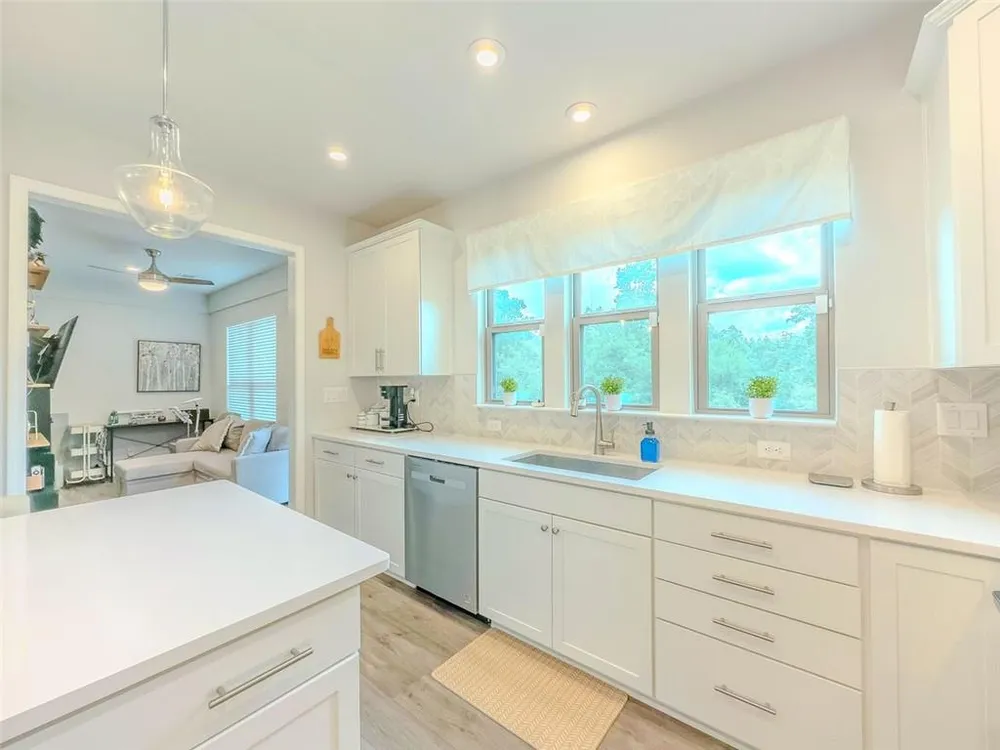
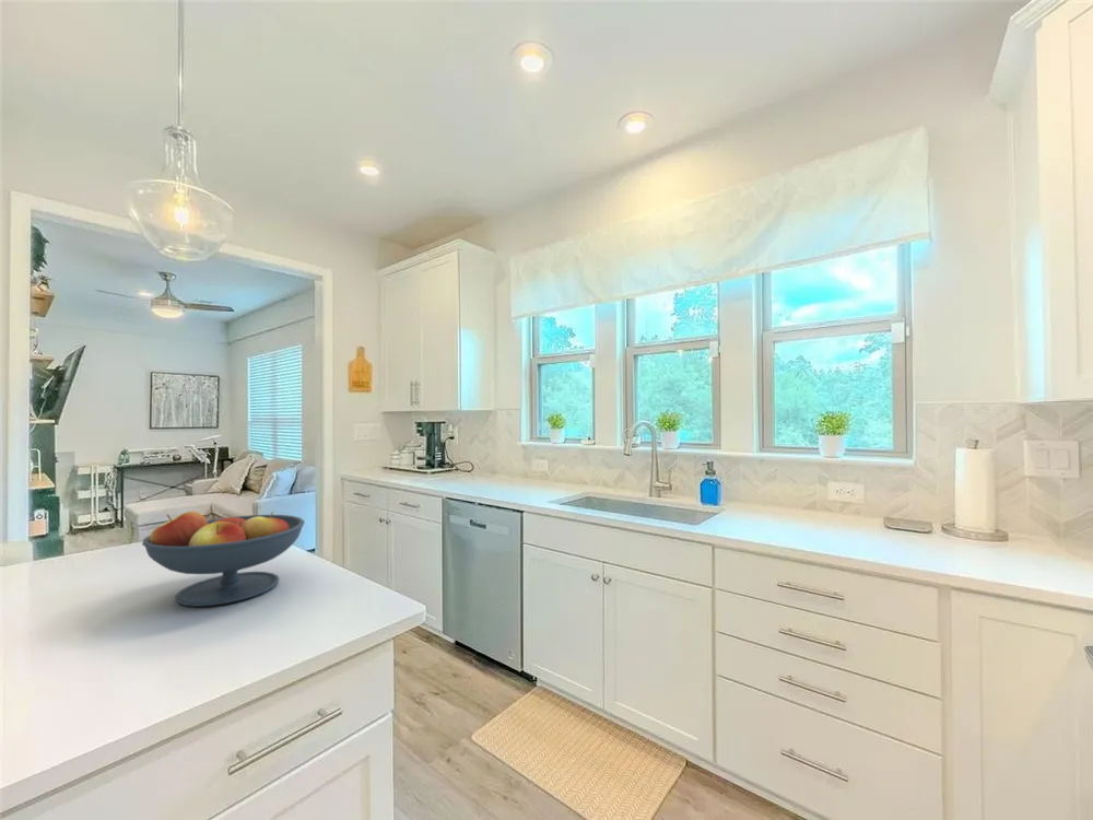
+ fruit bowl (230, 548)
